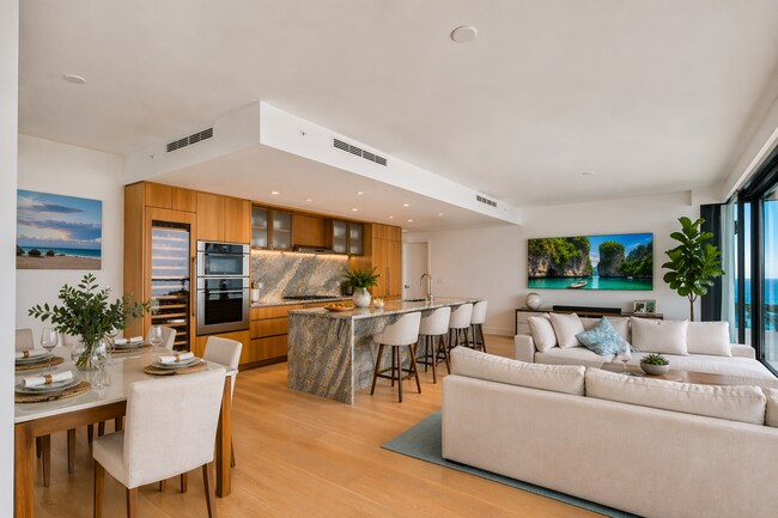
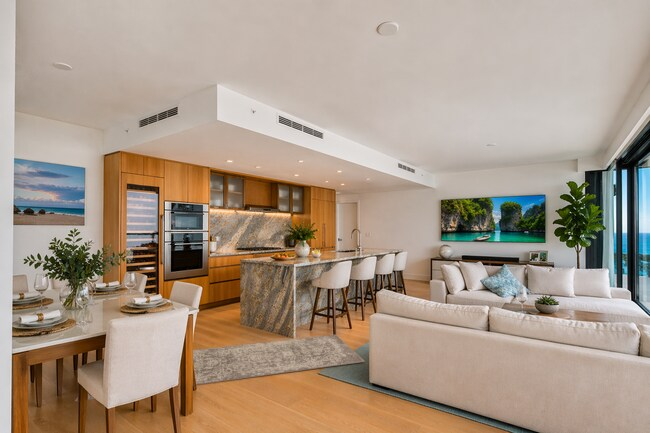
+ rug (234, 360)
